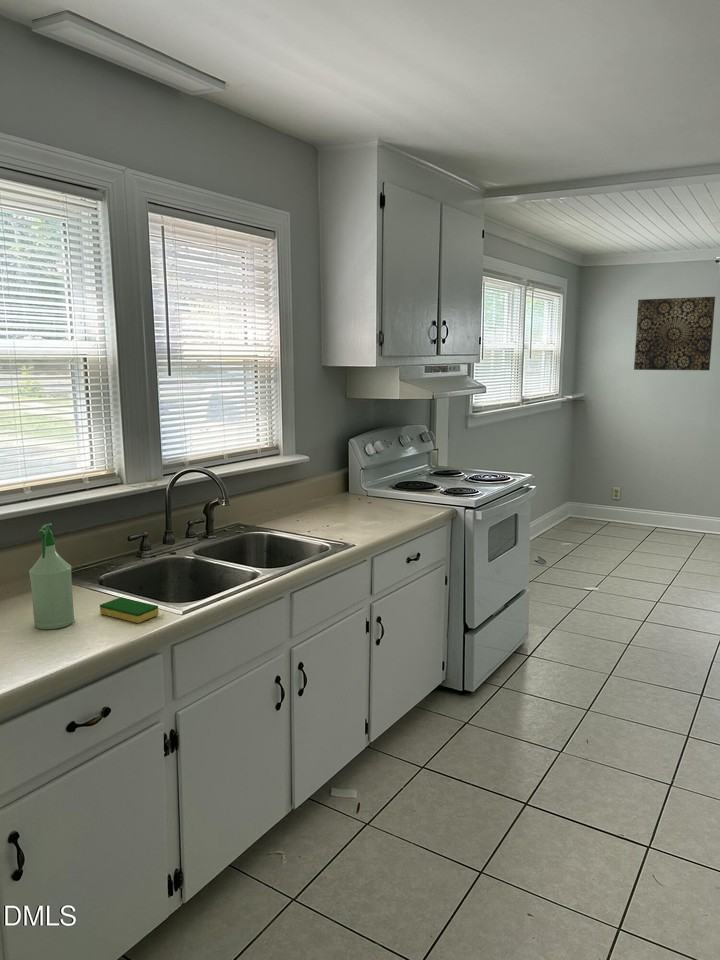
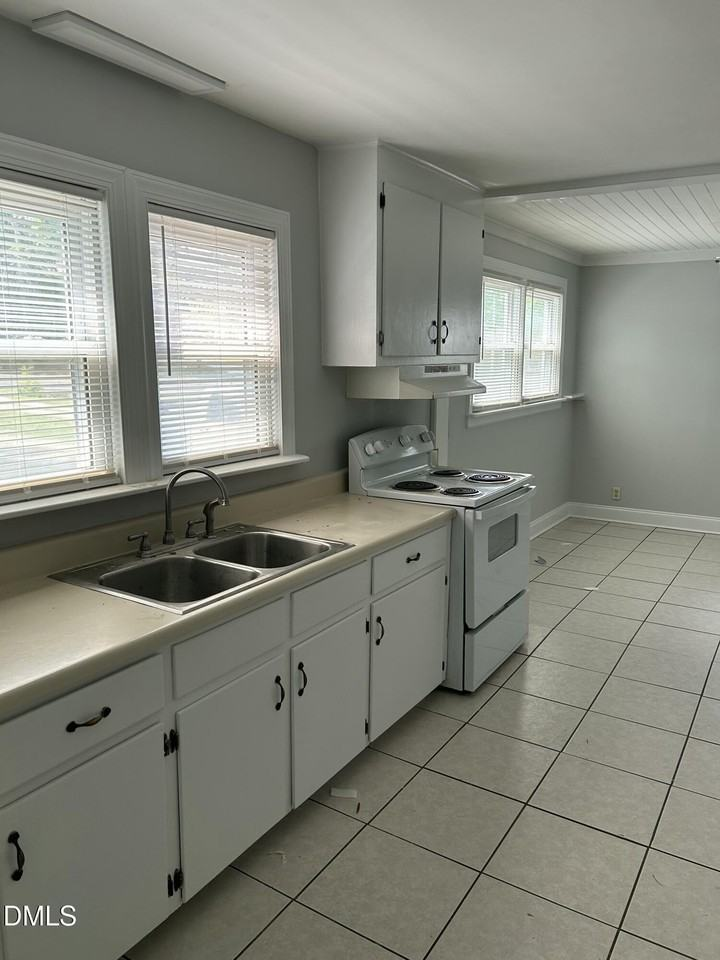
- spray bottle (50, 573)
- wall art (673, 334)
- dish sponge (129, 609)
